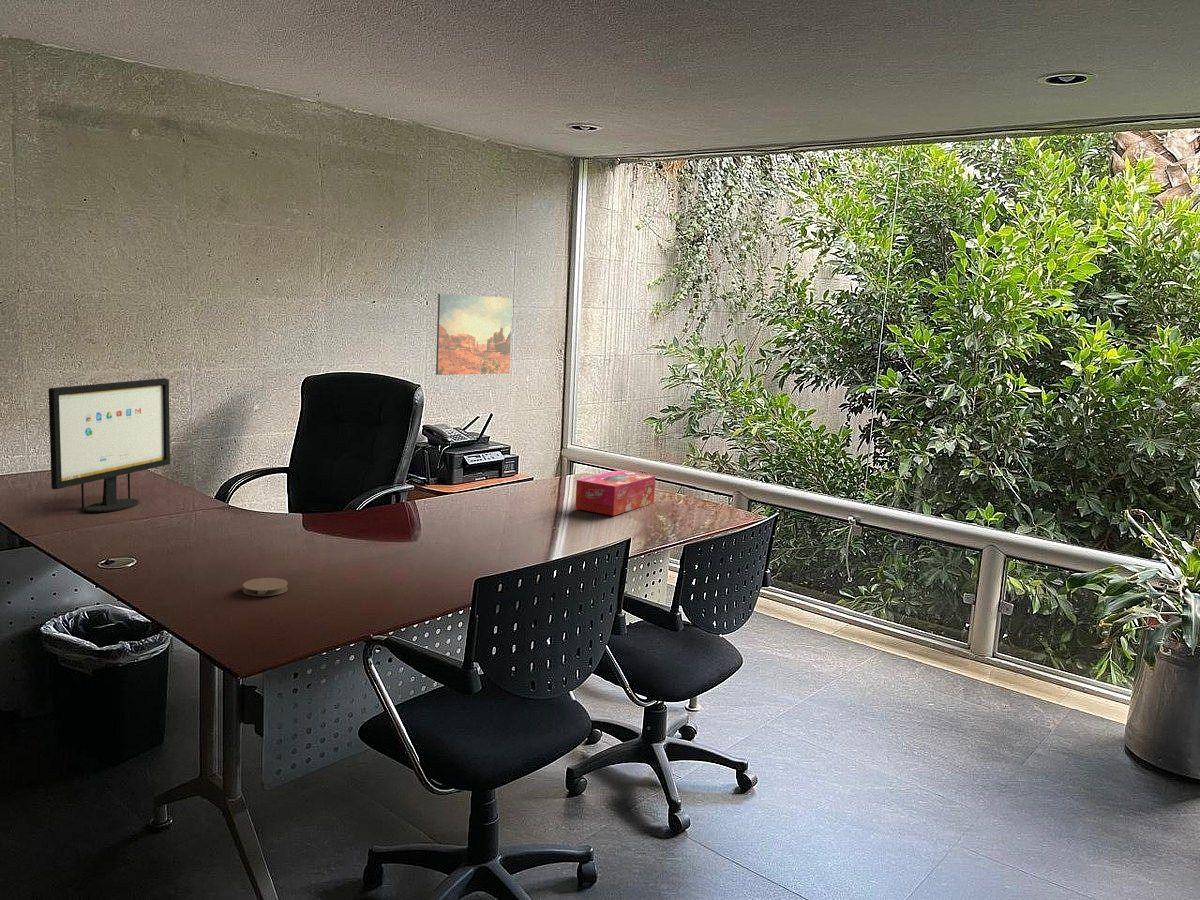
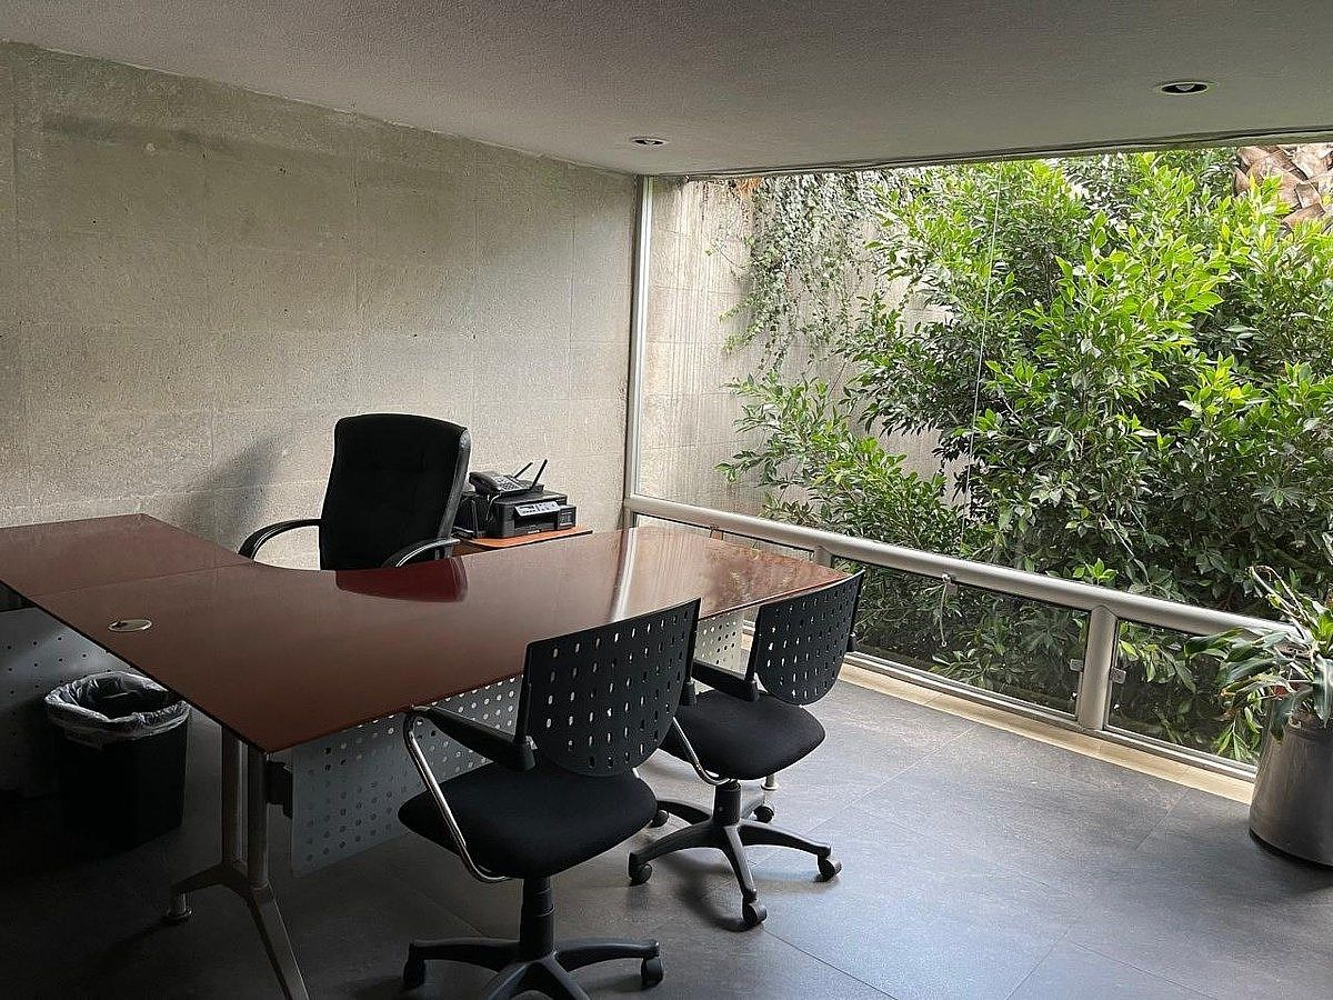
- wall art (475, 335)
- tissue box (616, 491)
- computer monitor (114, 445)
- coaster (265, 586)
